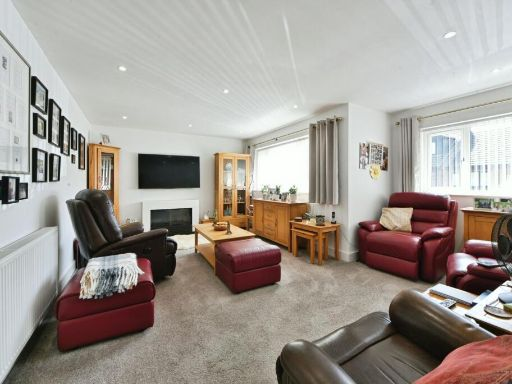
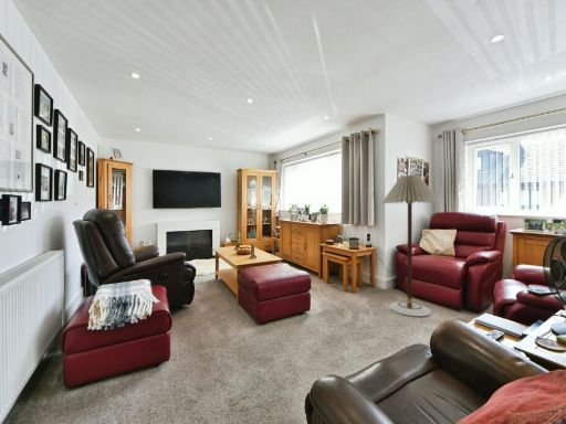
+ floor lamp (409, 242)
